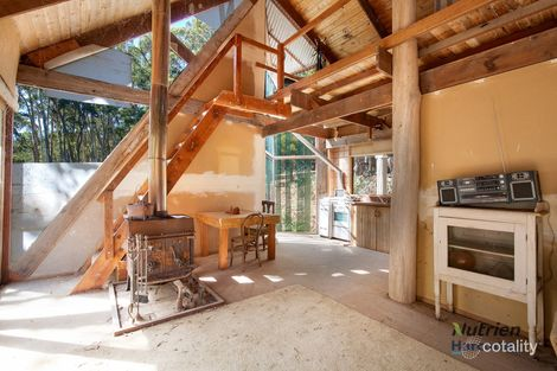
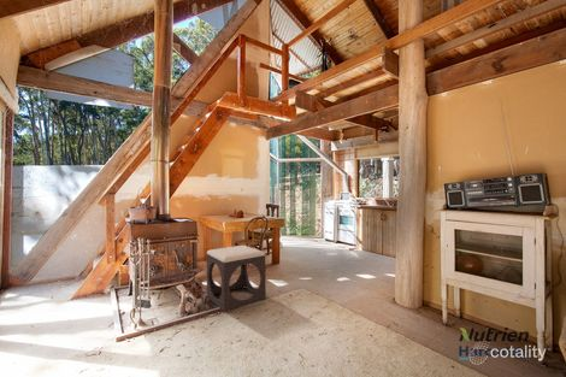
+ footstool (232, 272)
